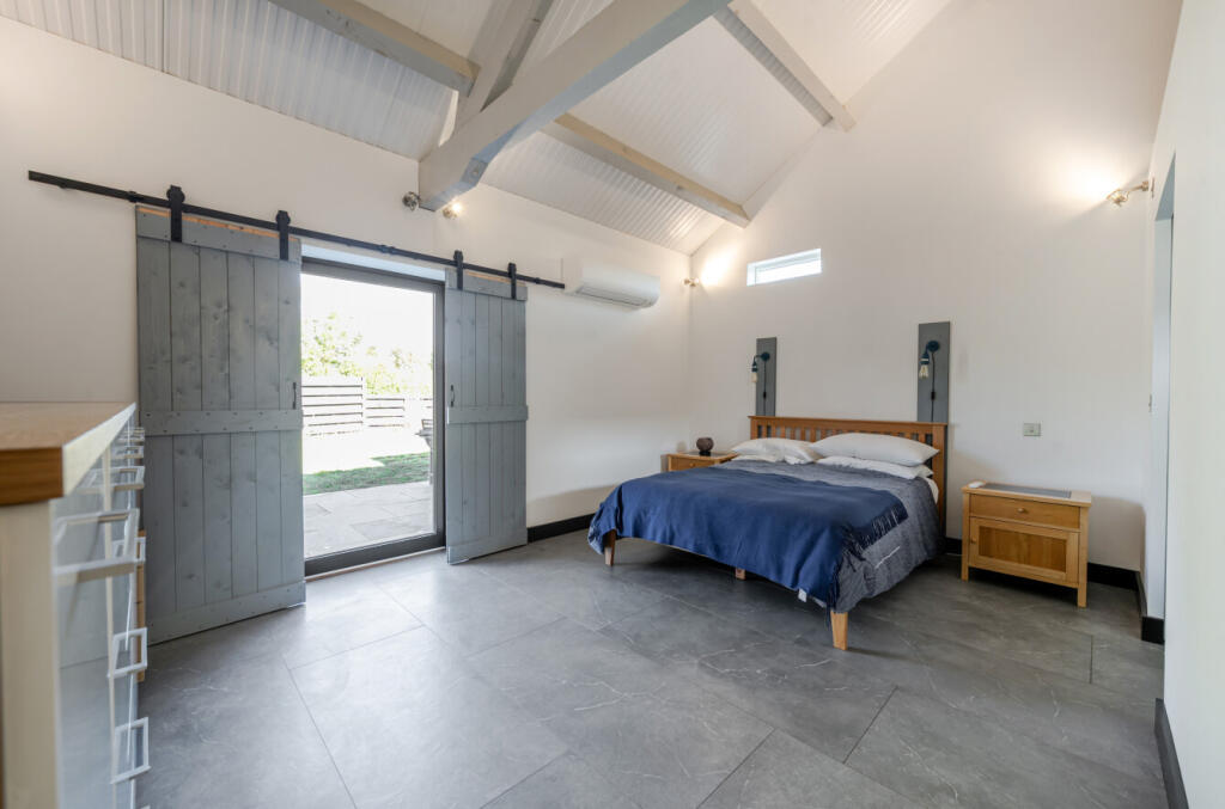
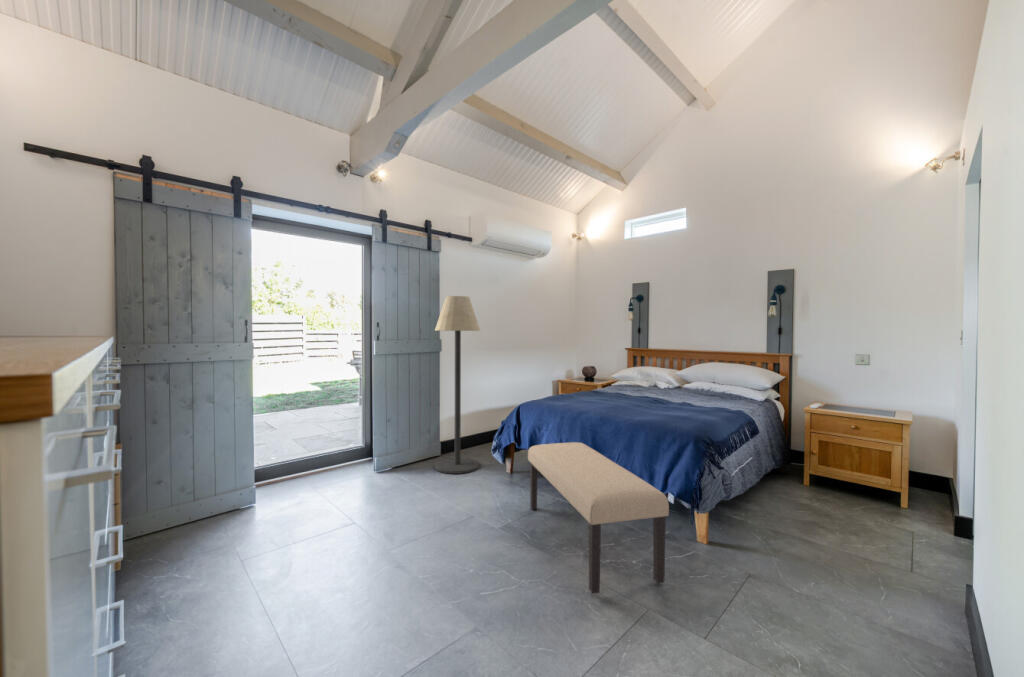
+ floor lamp (457, 381)
+ bench (585, 500)
